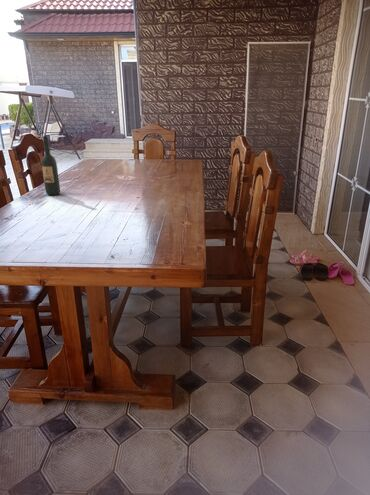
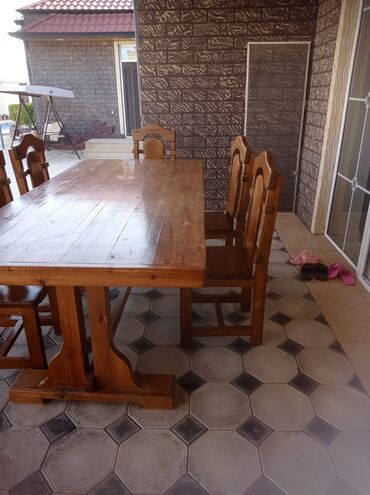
- wine bottle (49, 166)
